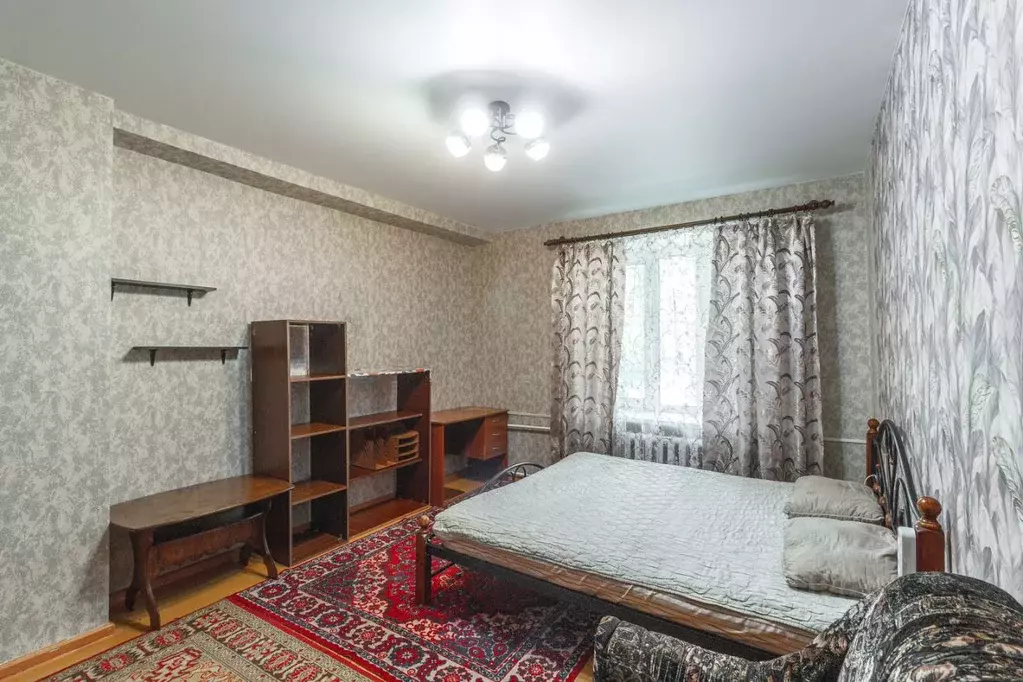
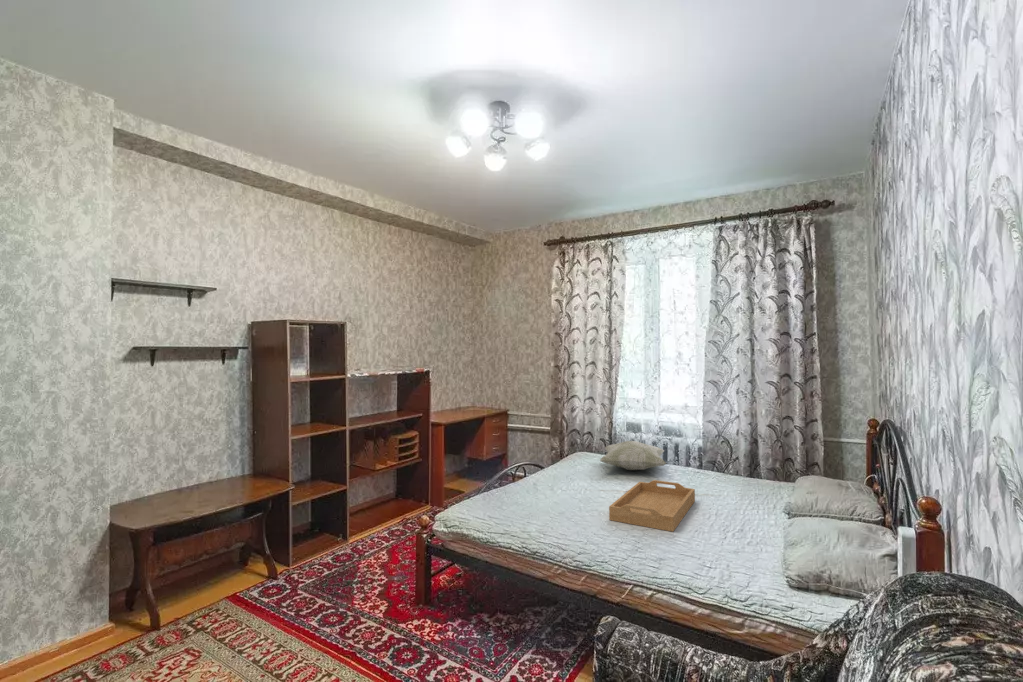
+ serving tray (654, 501)
+ decorative pillow (633, 455)
